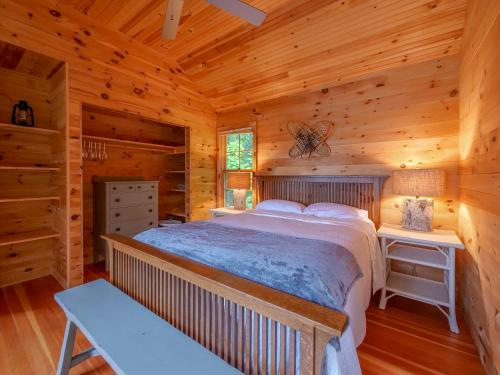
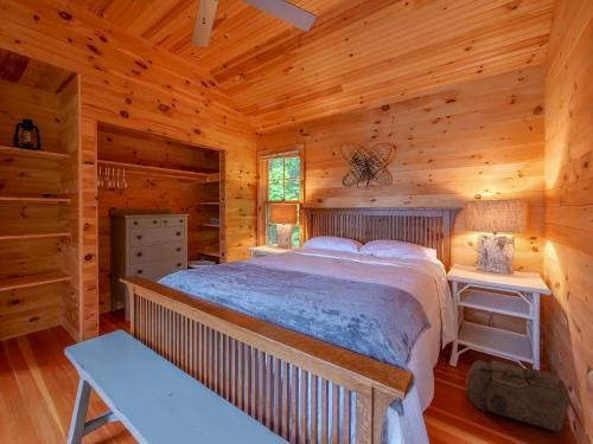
+ backpack (512, 386)
